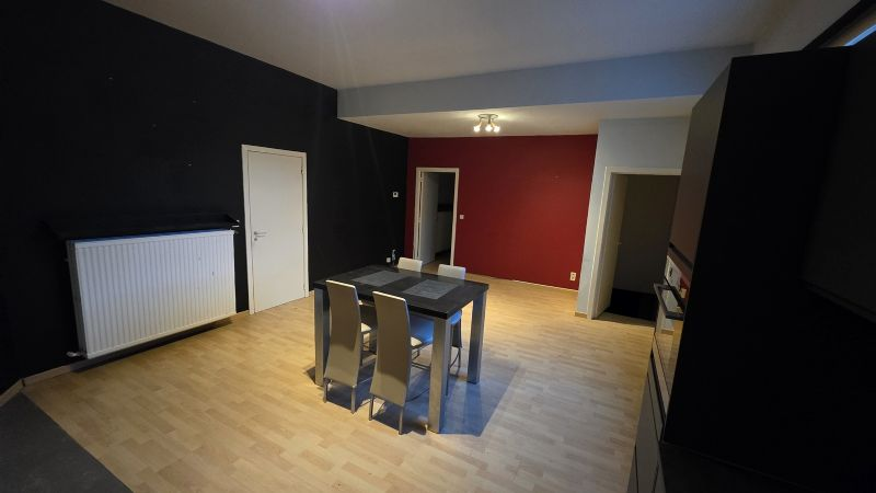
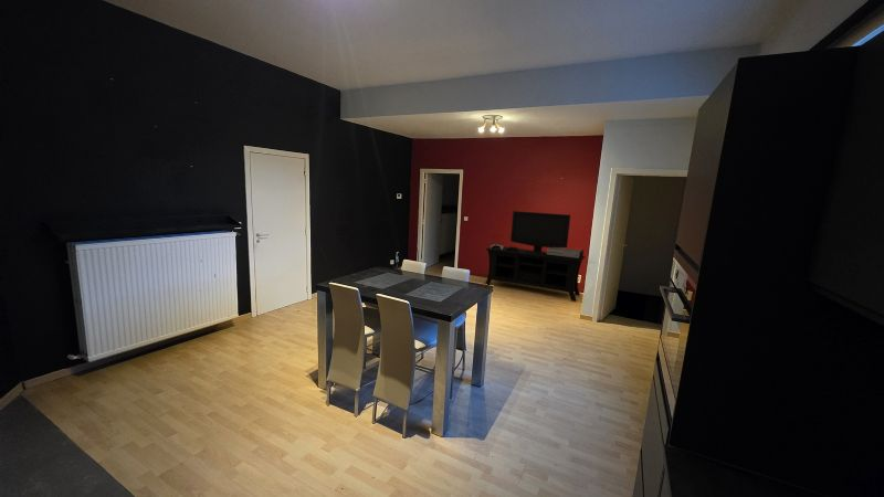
+ media console (534, 252)
